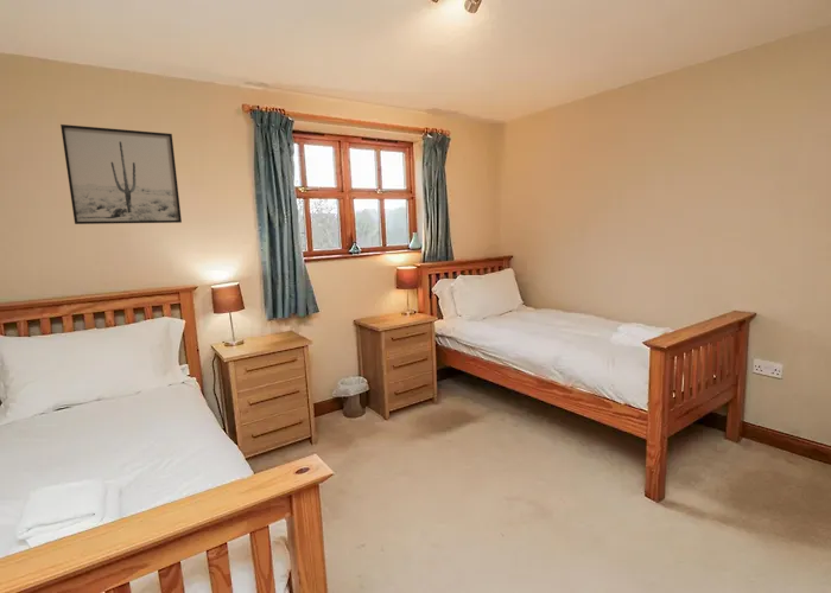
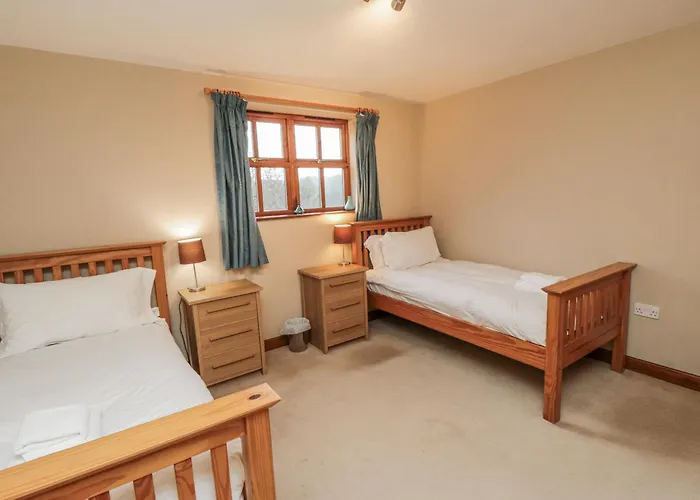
- wall art (125, 177)
